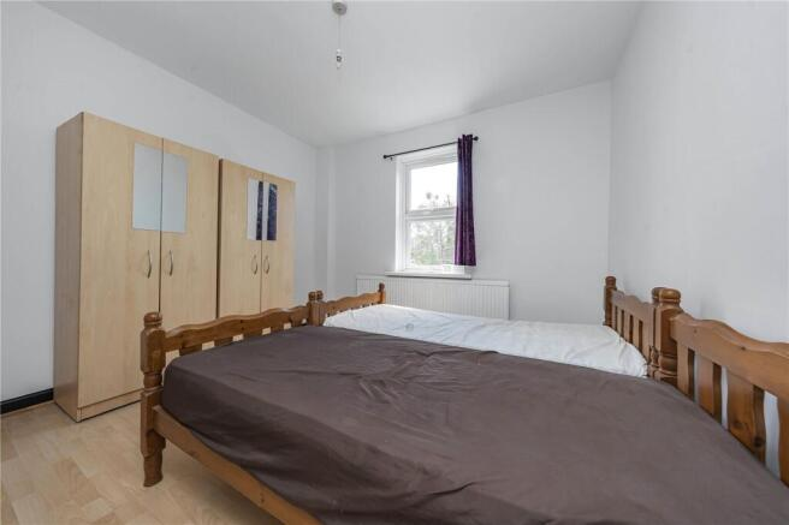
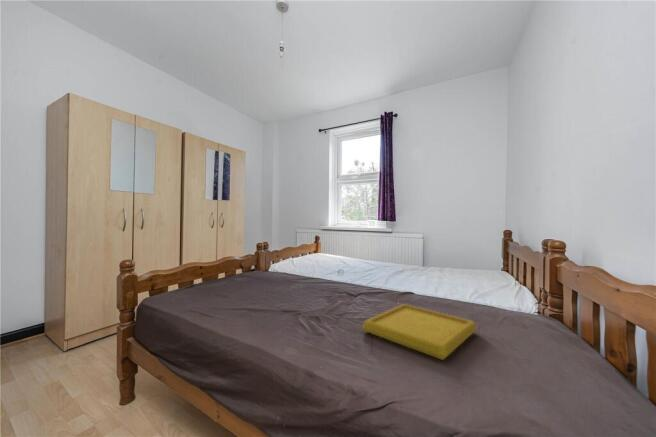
+ serving tray (419, 326)
